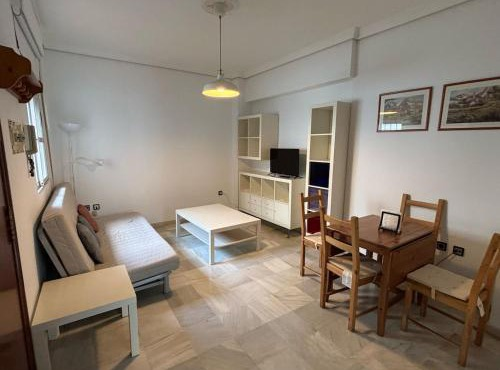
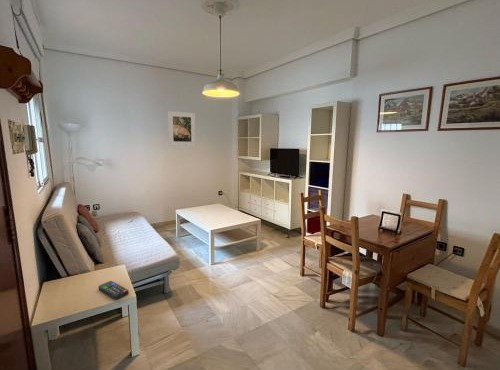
+ remote control (113, 289)
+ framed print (182, 129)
